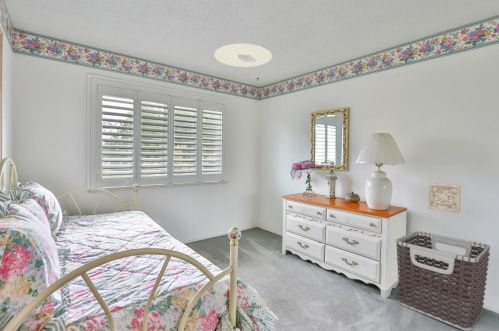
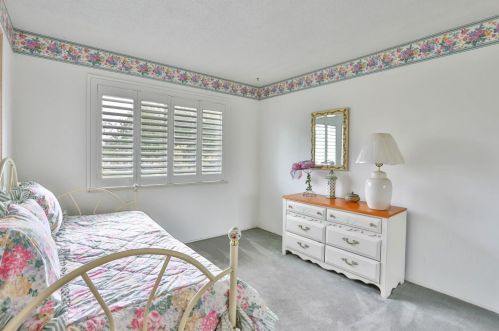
- wall ornament (444, 197)
- clothes hamper (440, 274)
- ceiling light (243, 53)
